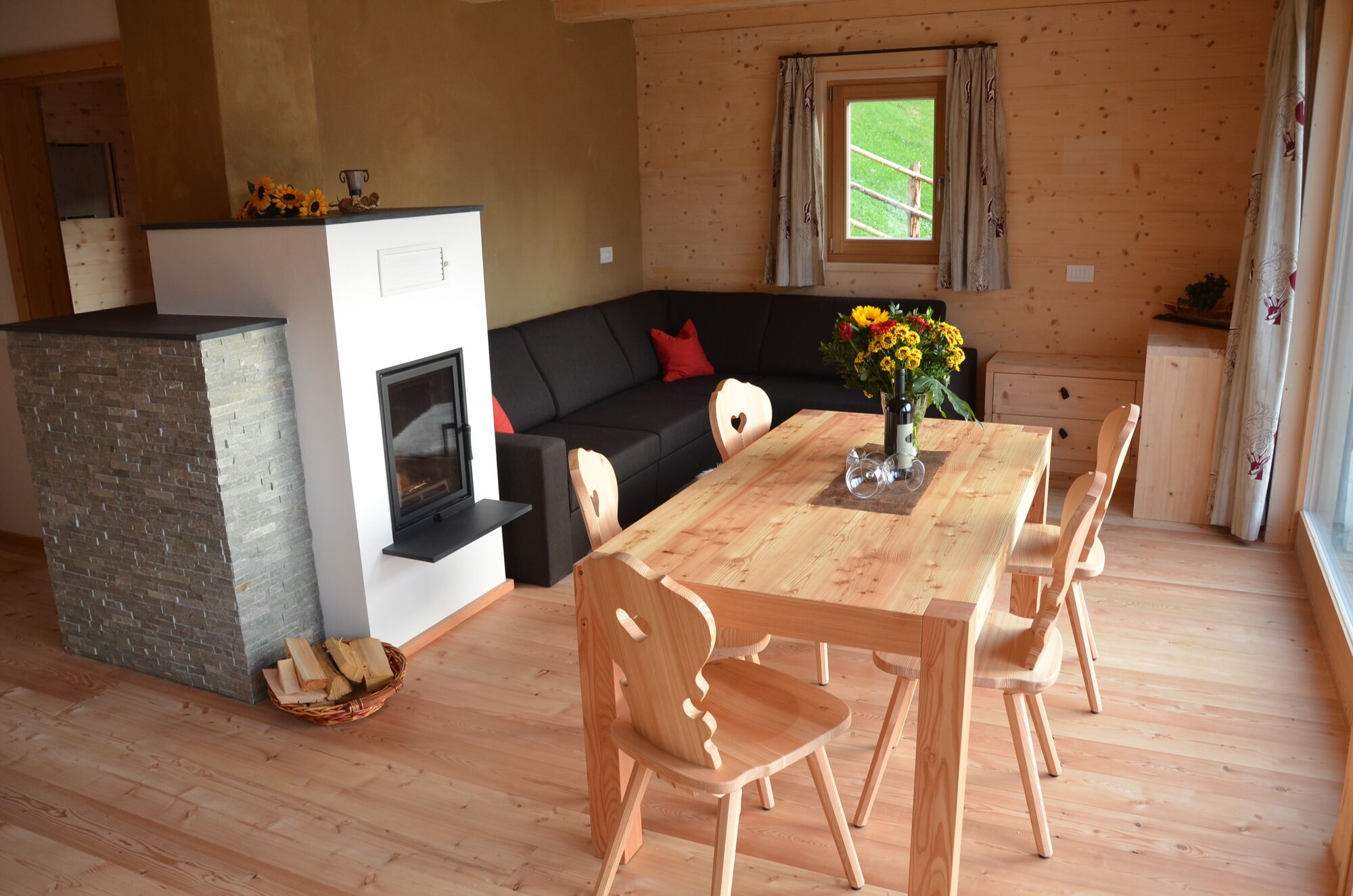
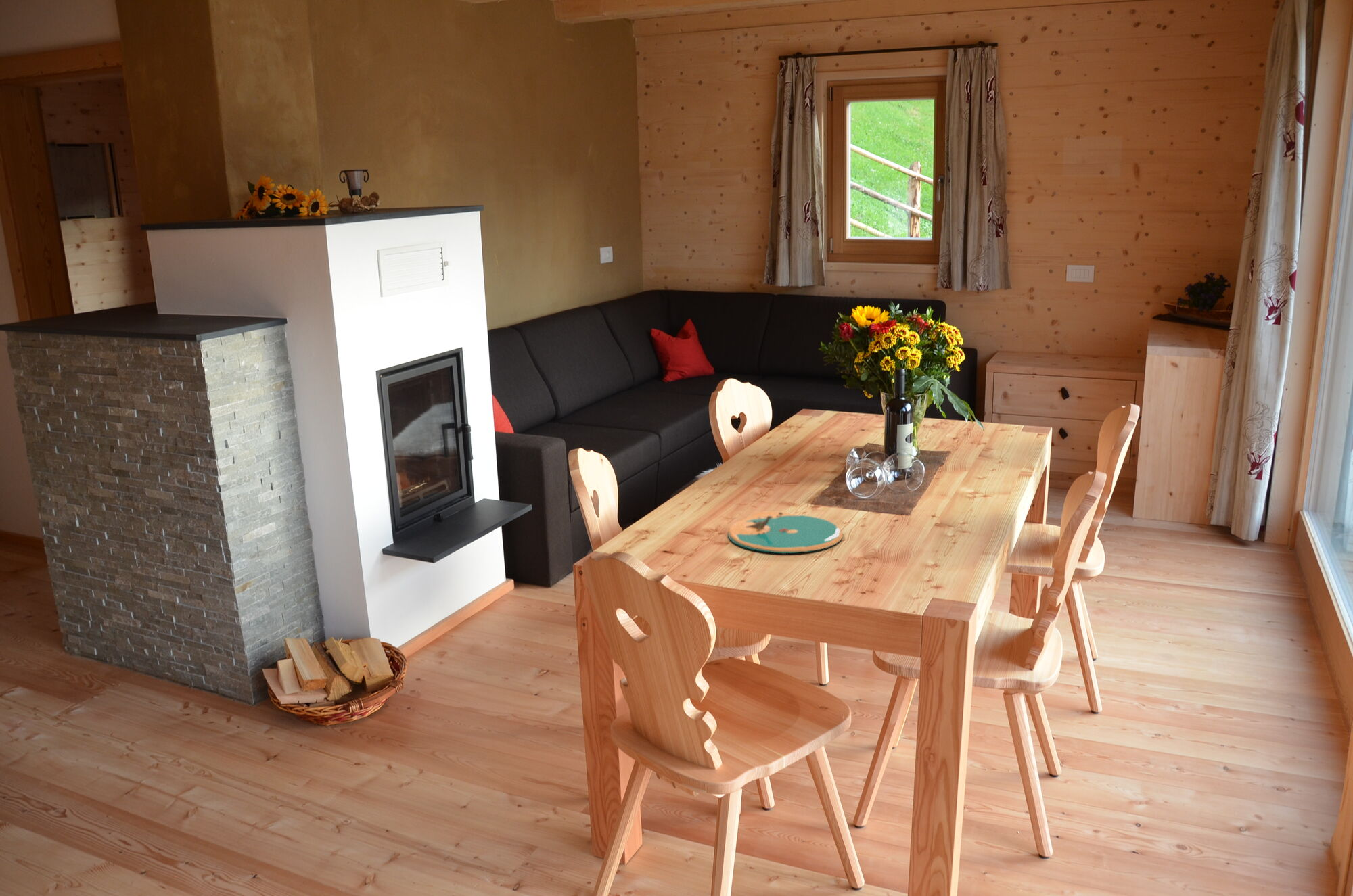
+ plate (785, 525)
